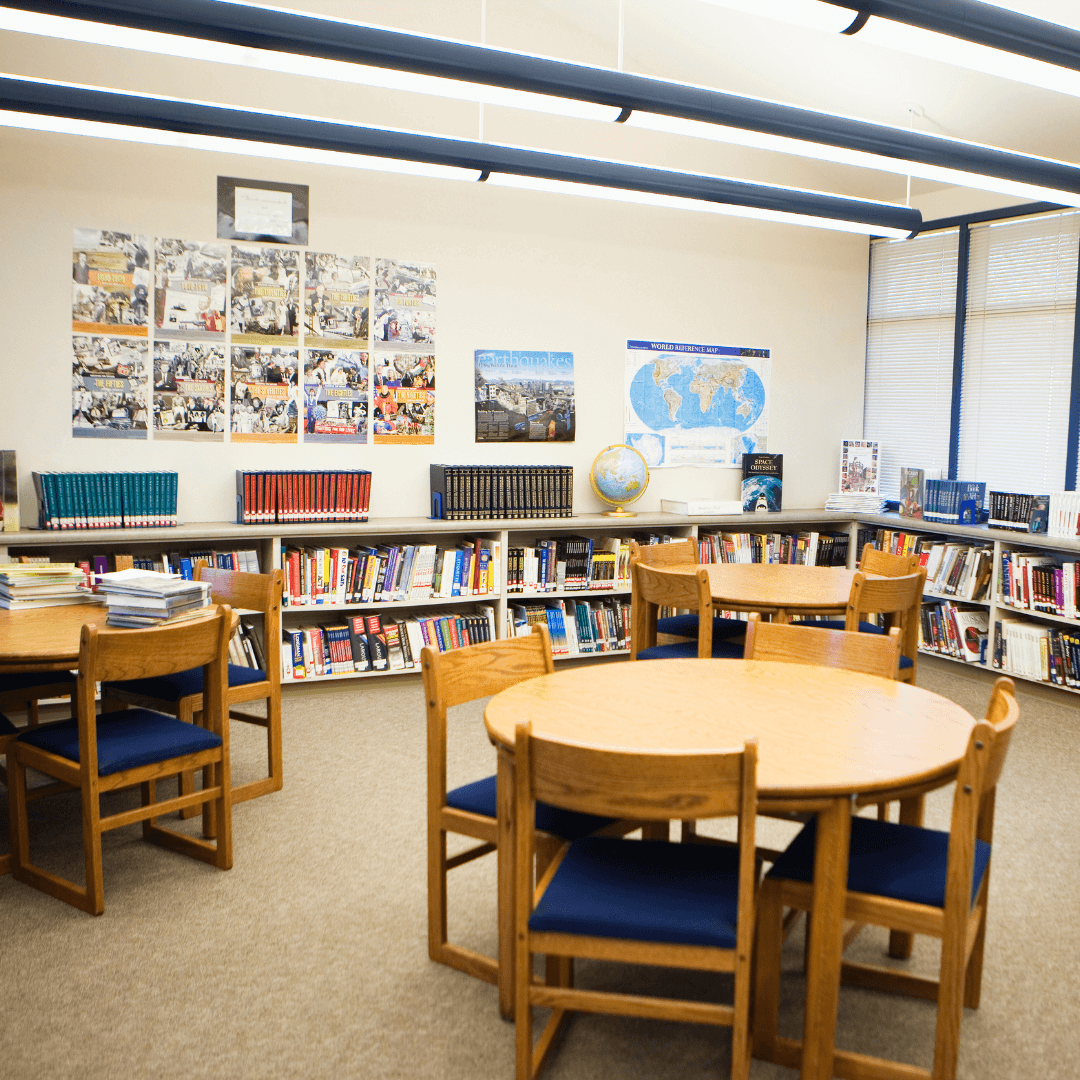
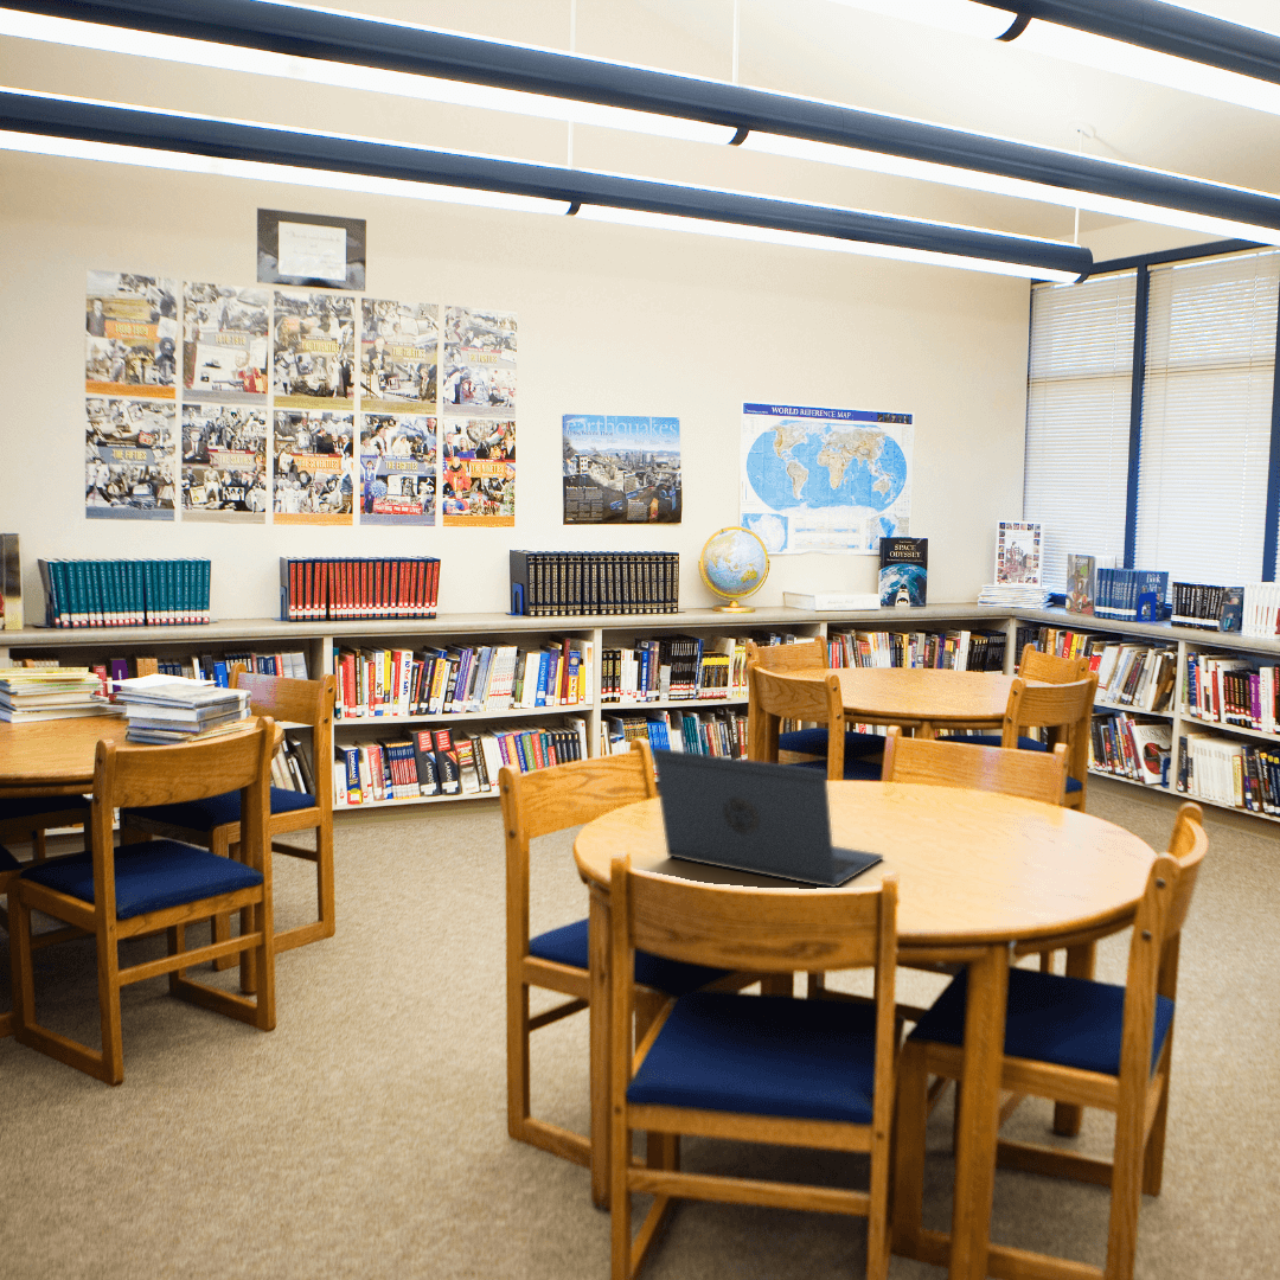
+ laptop (769, 804)
